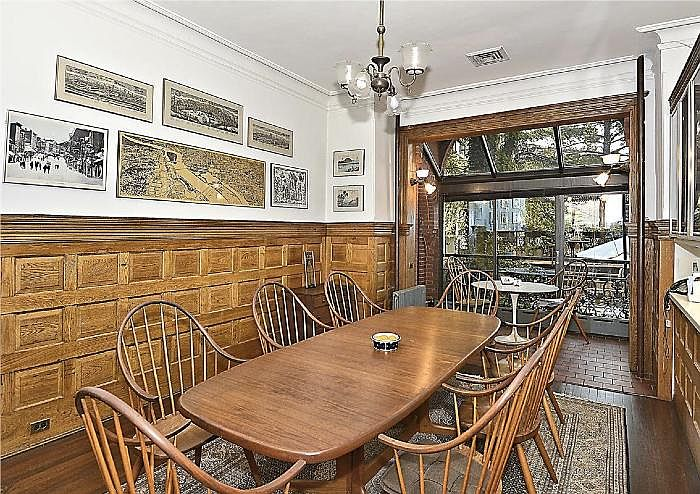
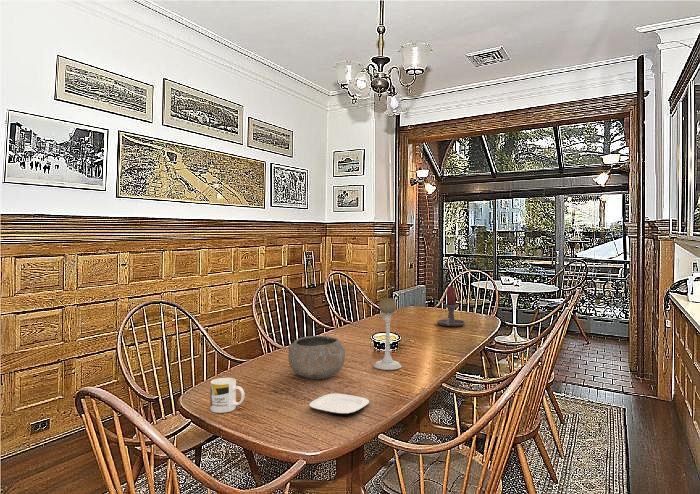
+ mug (227, 395)
+ candle holder (450, 305)
+ candle holder (387, 332)
+ plate (339, 404)
+ bowl (316, 357)
